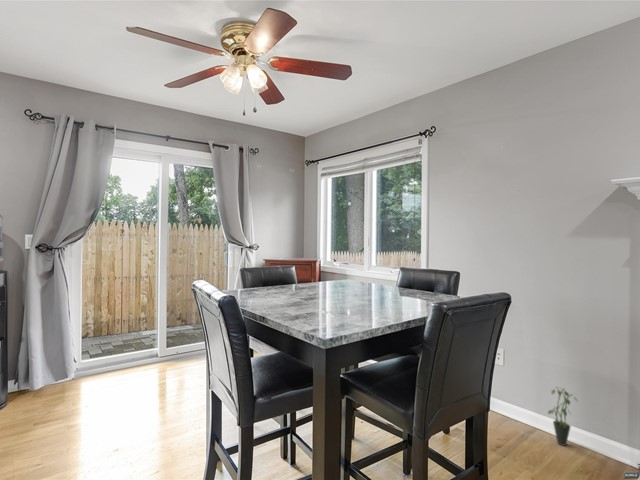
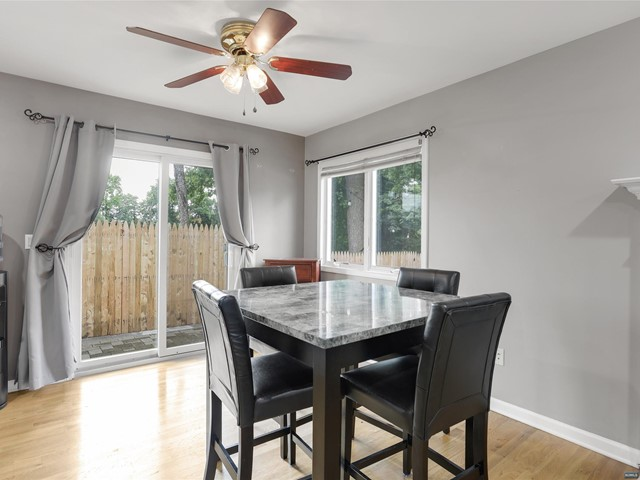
- potted plant (564, 416)
